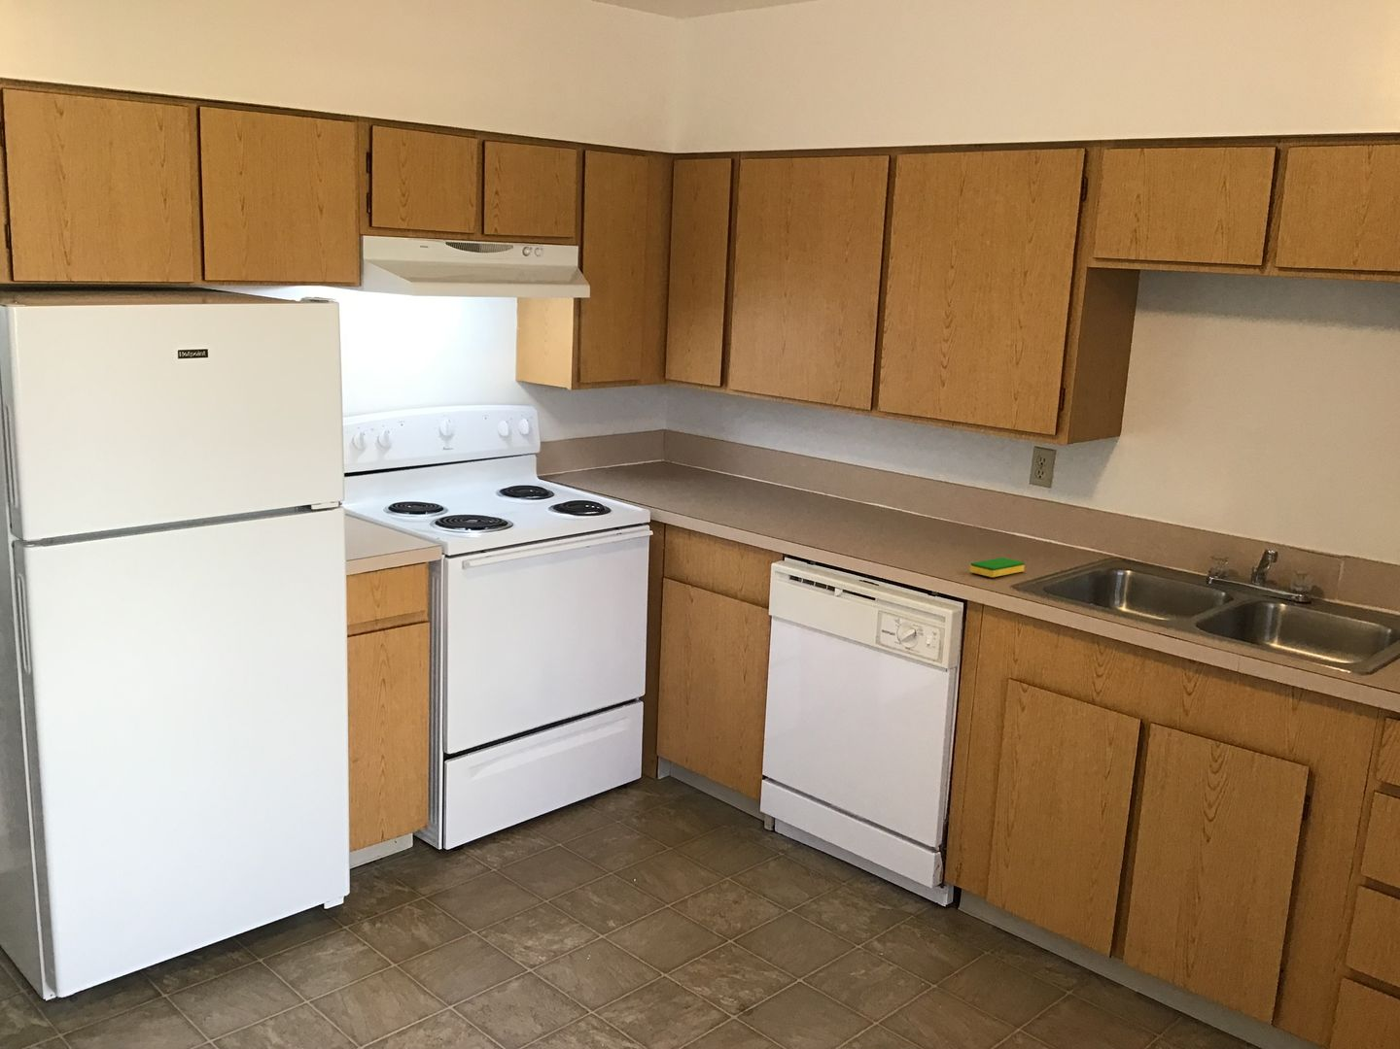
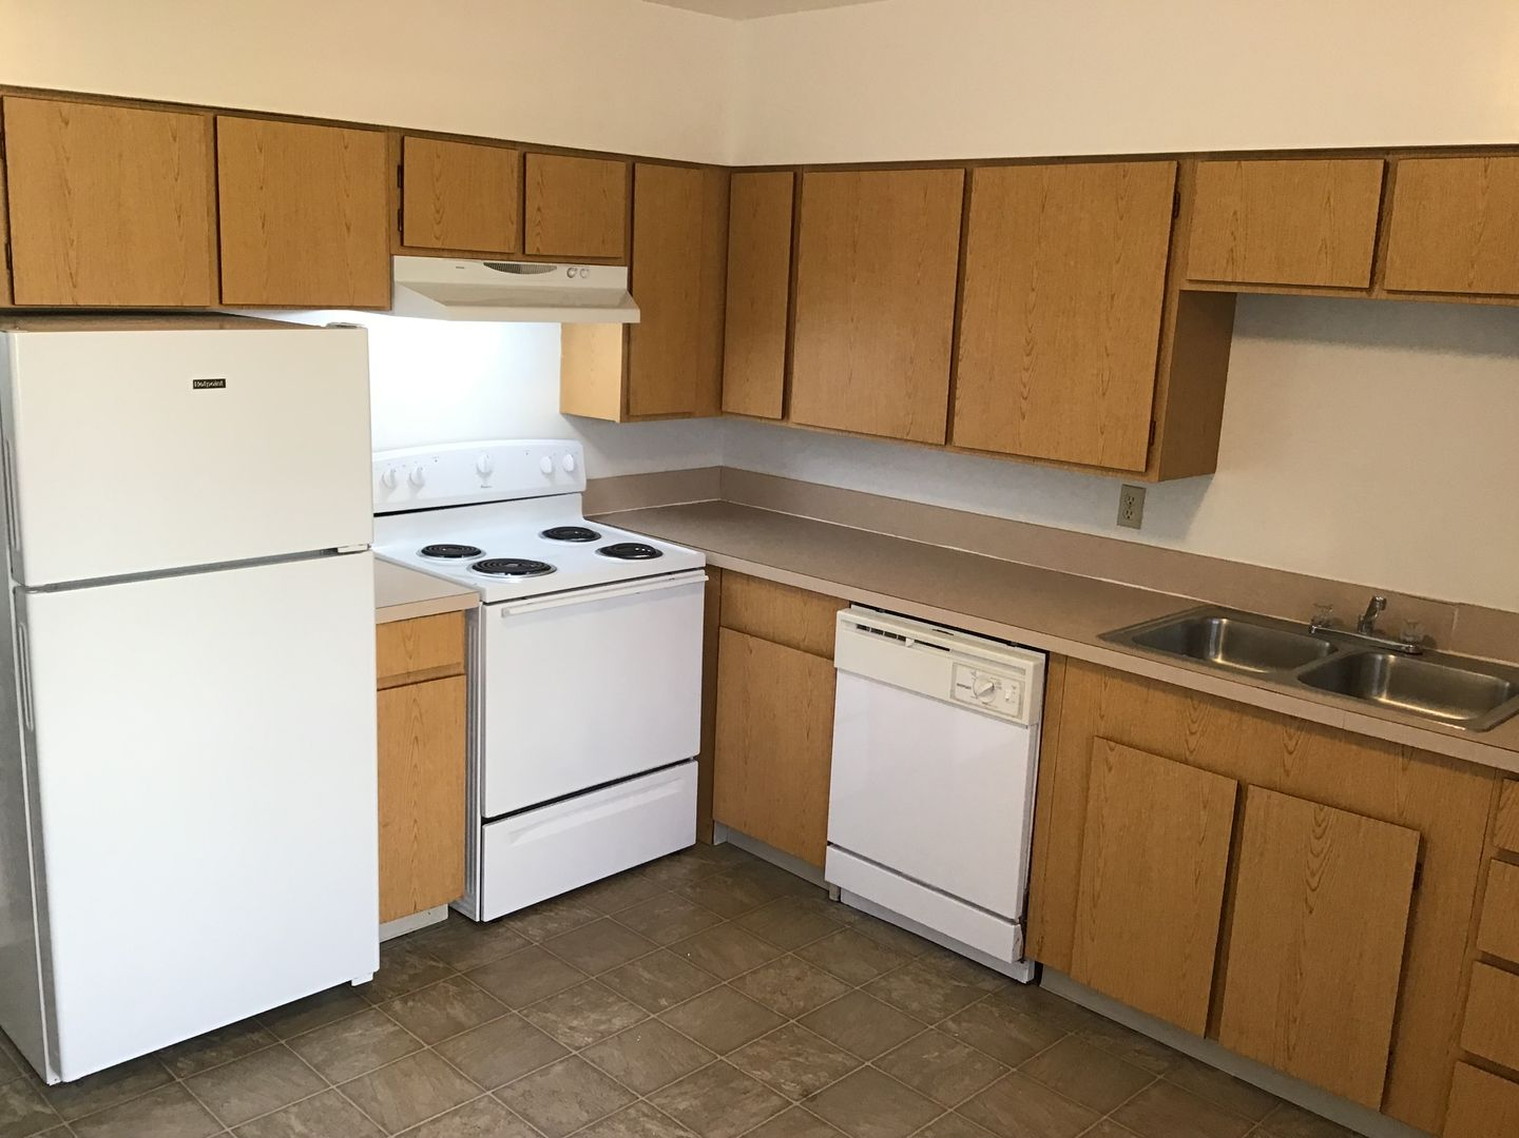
- dish sponge (998, 567)
